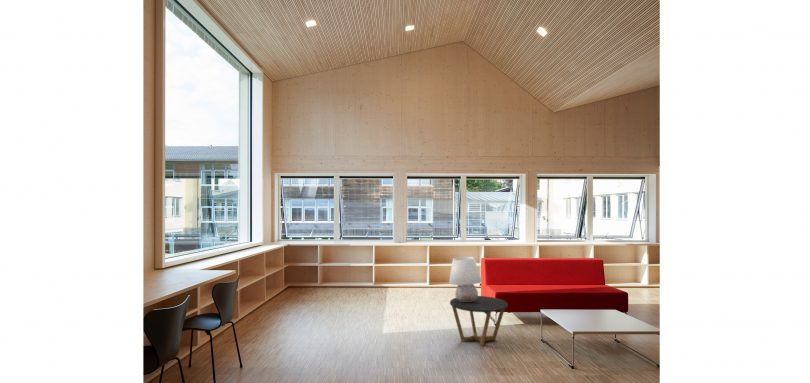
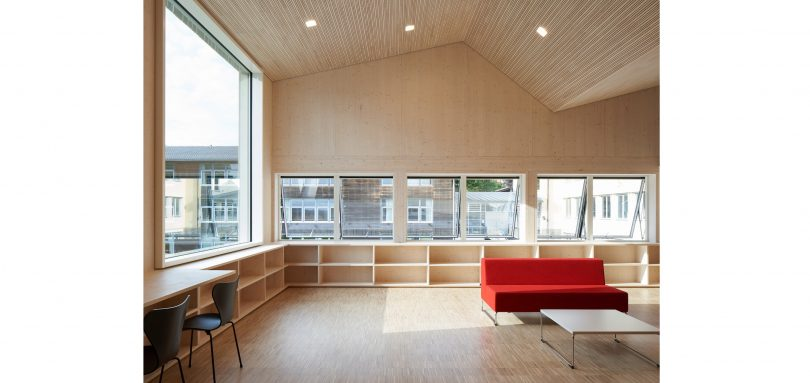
- table lamp (467, 279)
- side table (474, 321)
